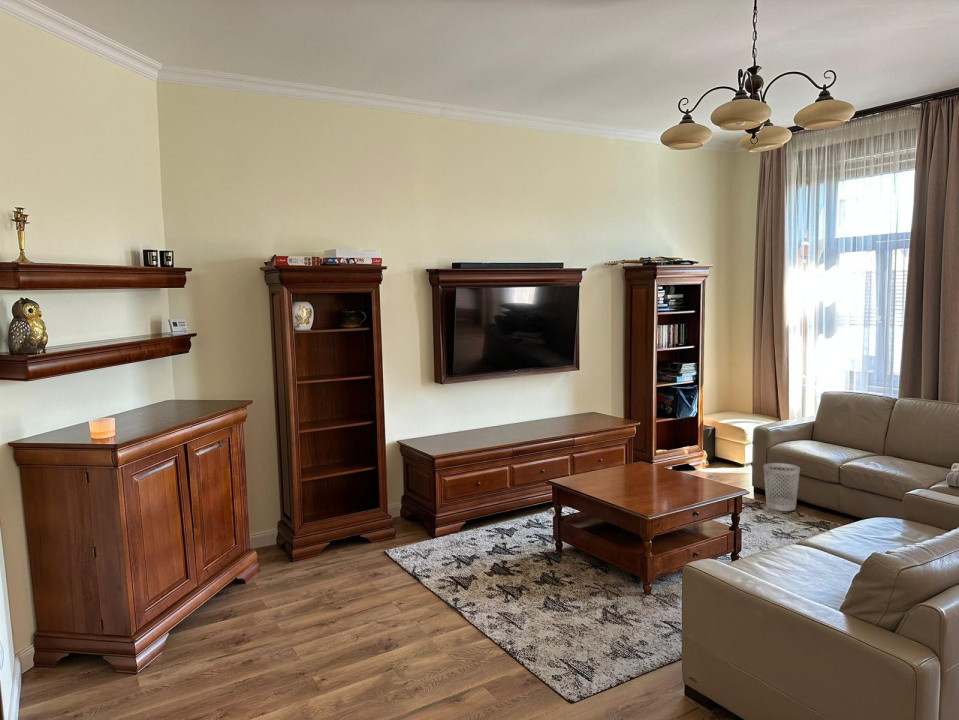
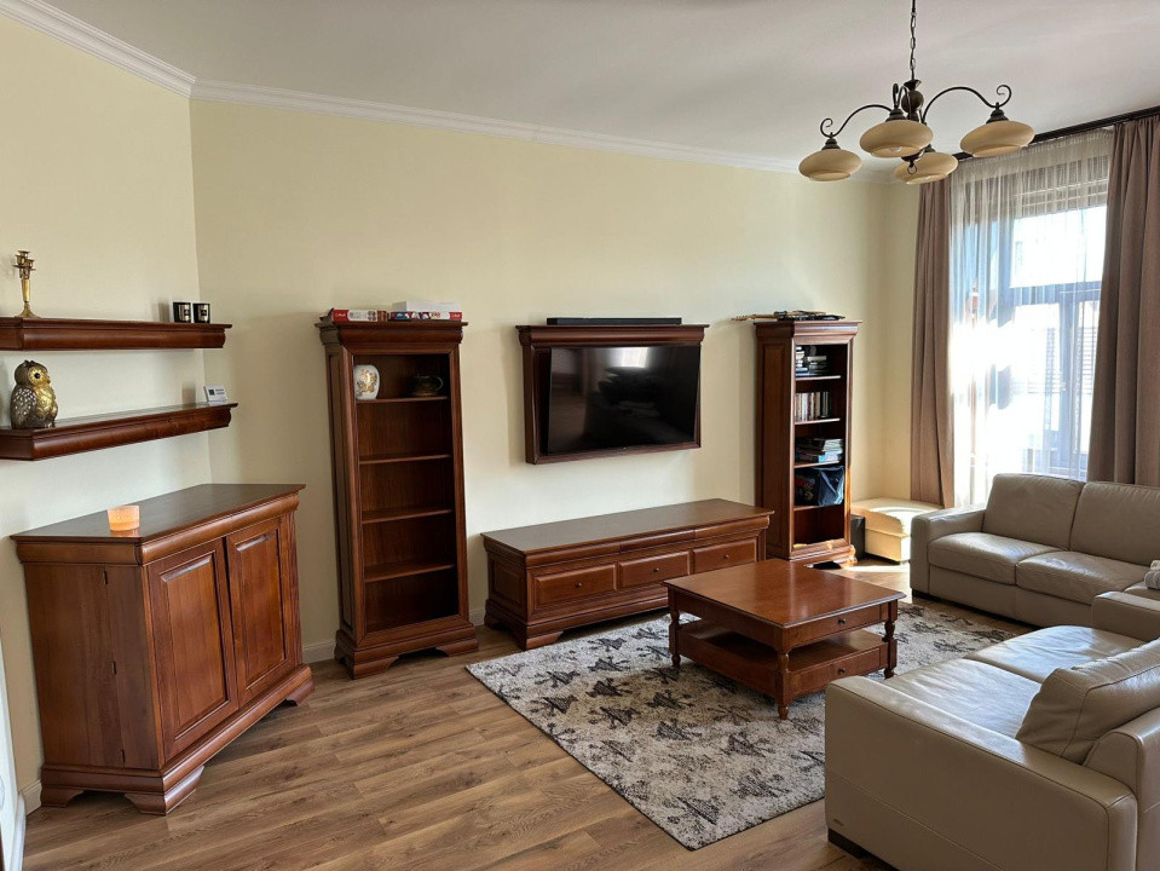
- wastebasket (780, 487)
